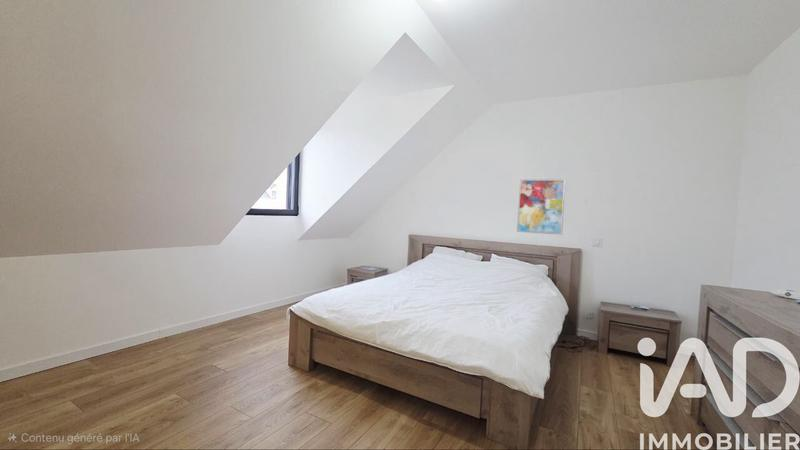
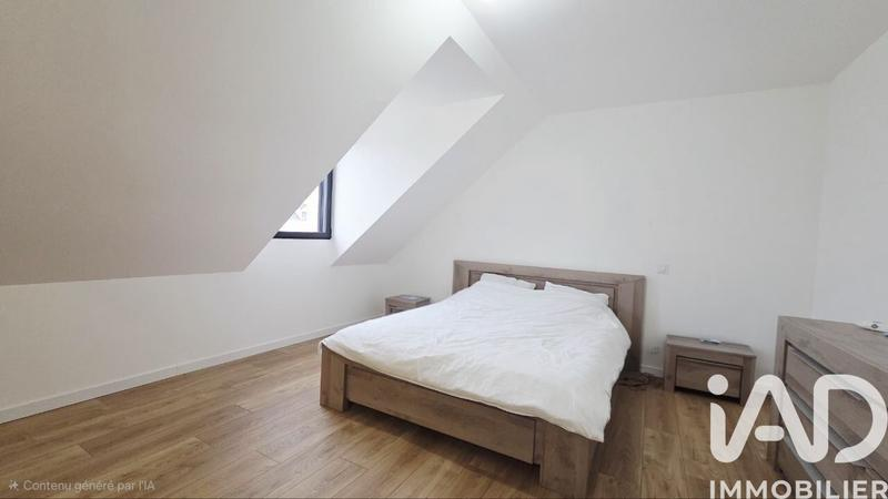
- wall art (540, 206)
